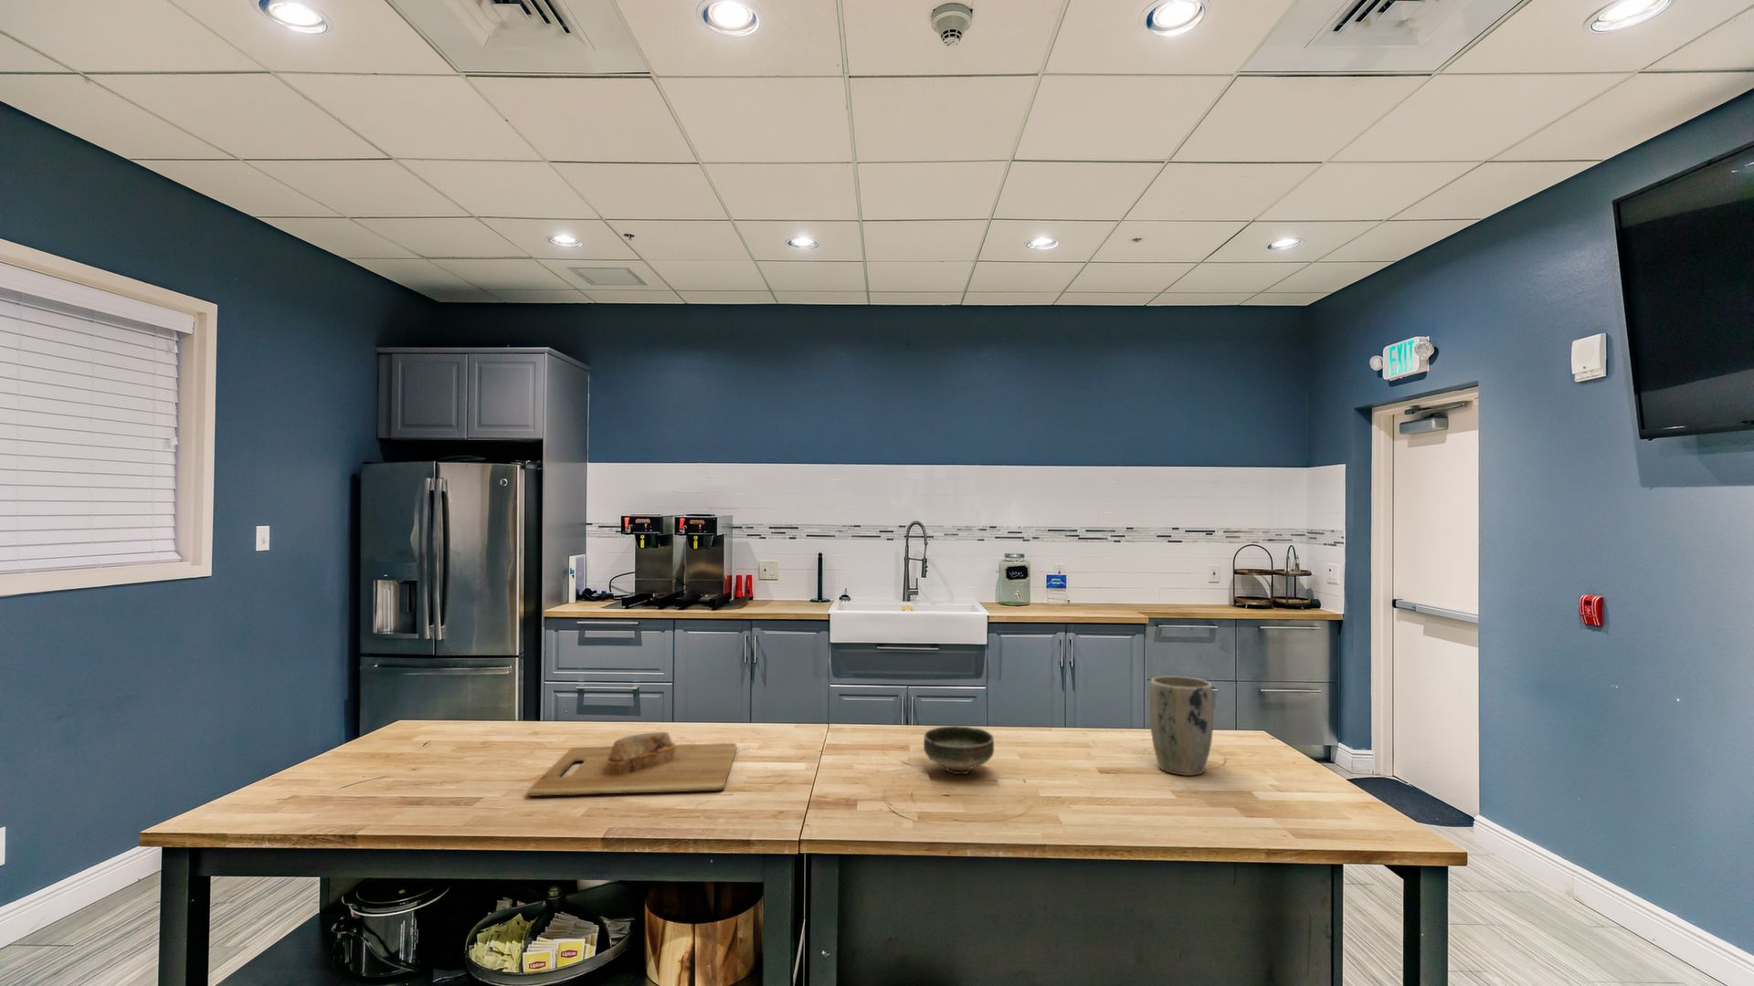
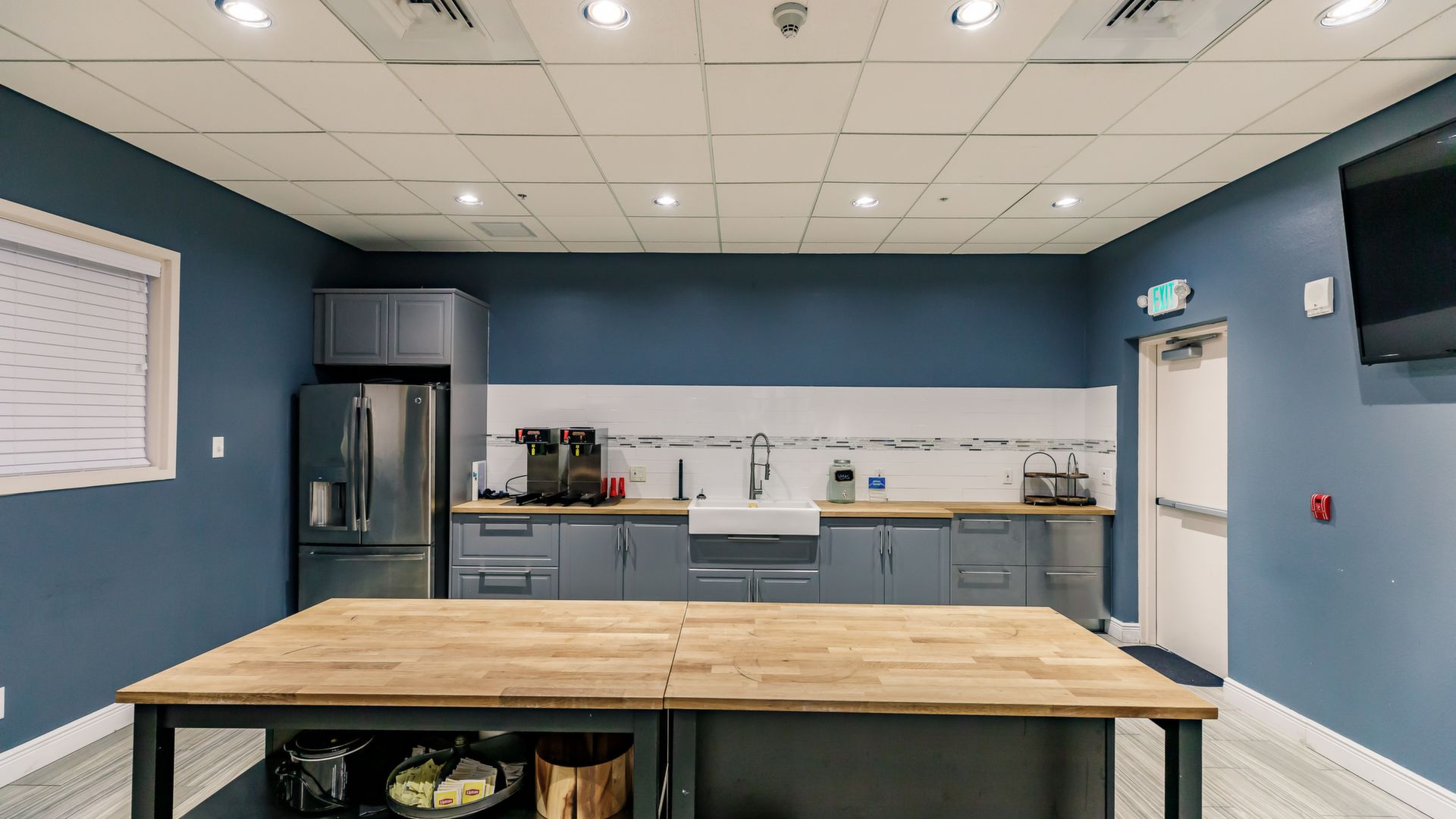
- bowl (958, 752)
- cutting board (641, 751)
- plant pot (1182, 725)
